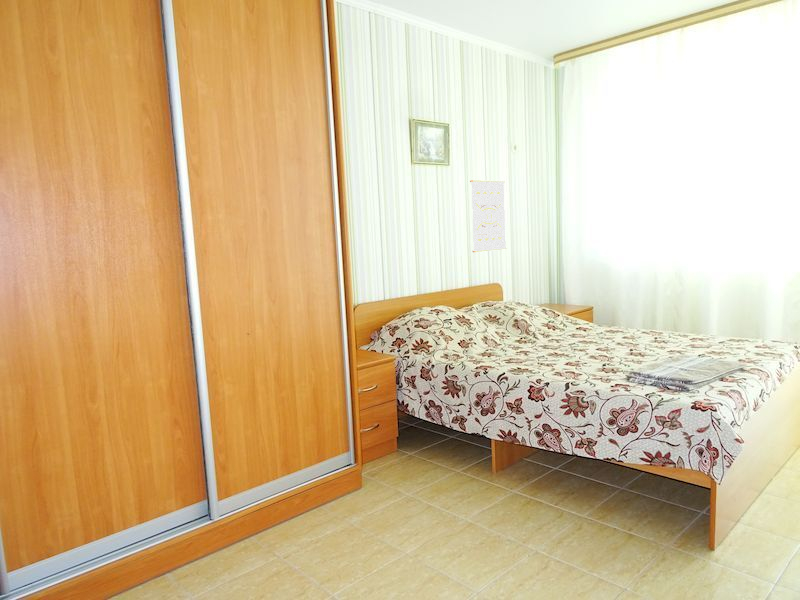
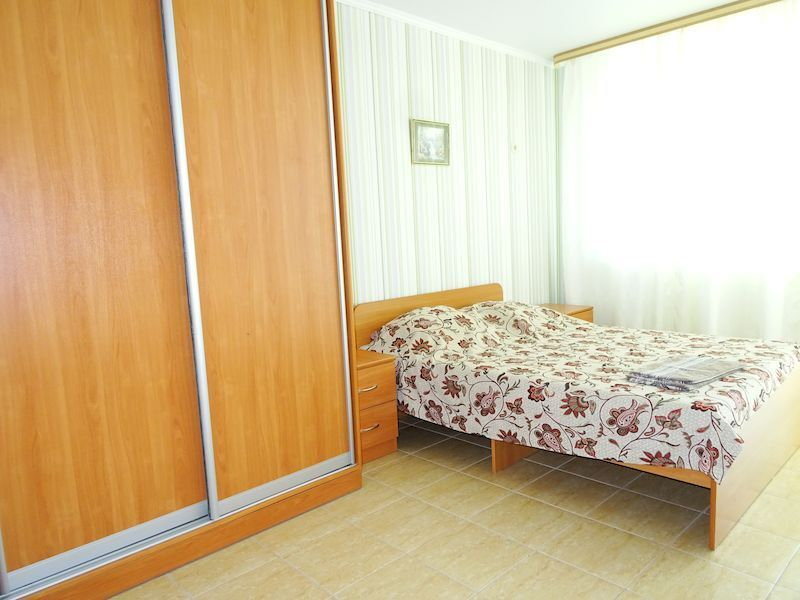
- wall art (489, 215)
